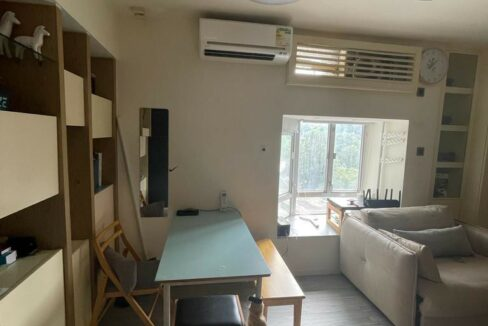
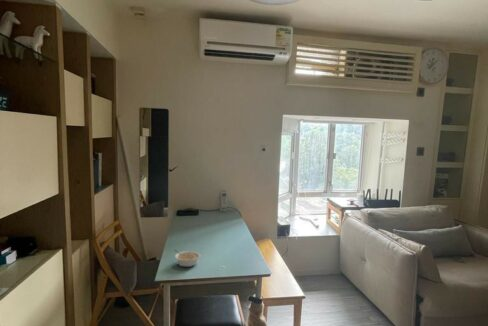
+ legume (186, 258)
